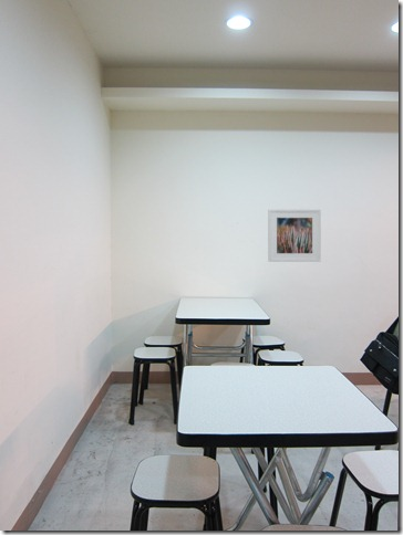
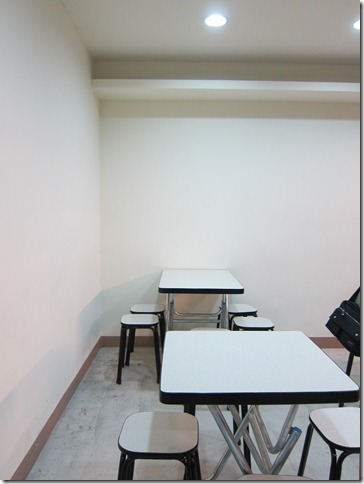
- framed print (293, 235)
